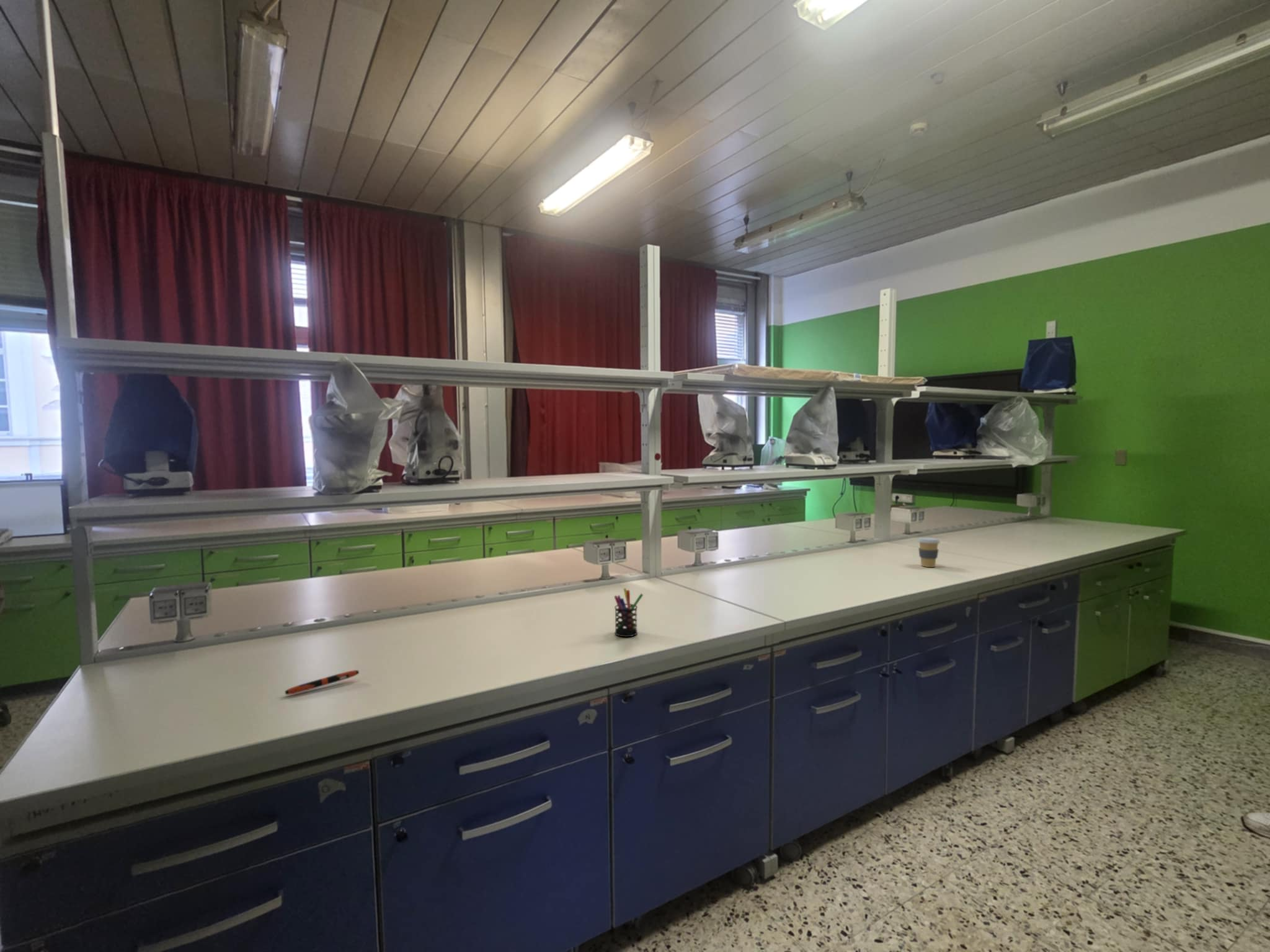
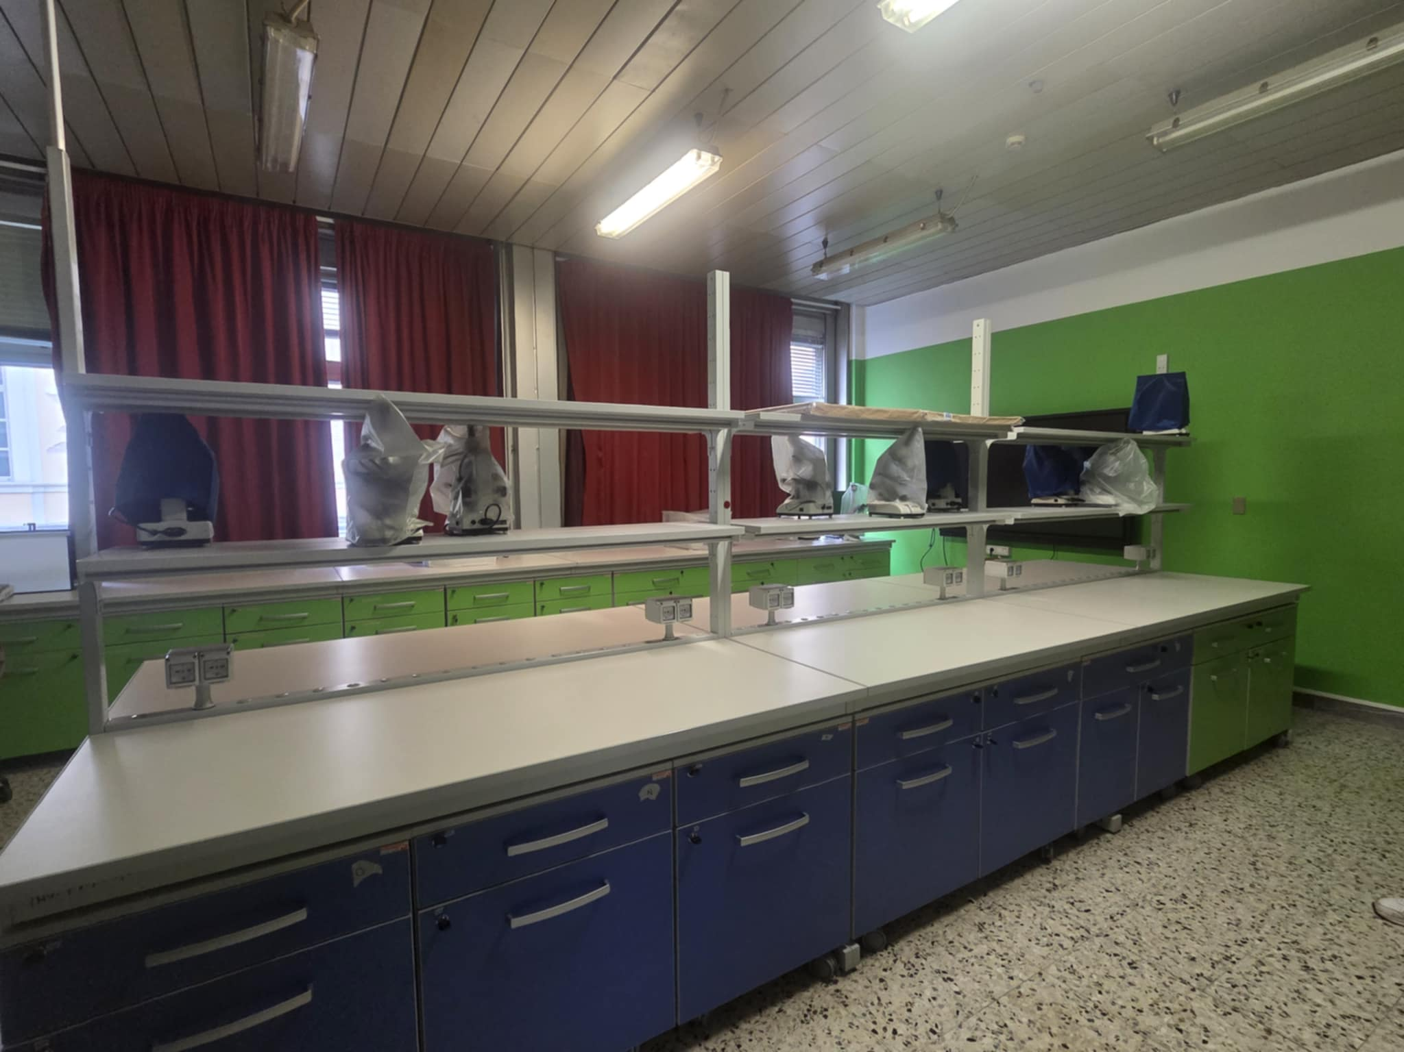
- coffee cup (928, 552)
- pen (323, 682)
- pen holder (629, 610)
